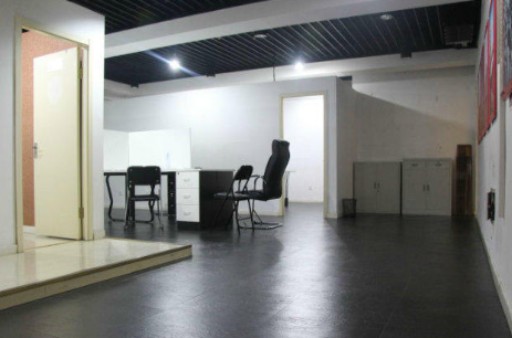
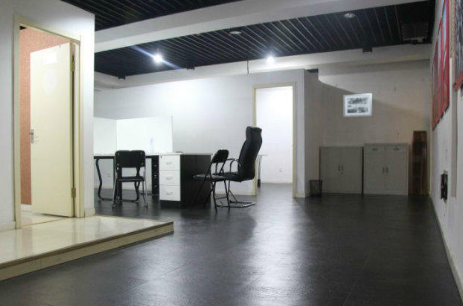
+ wall art (357, 105)
